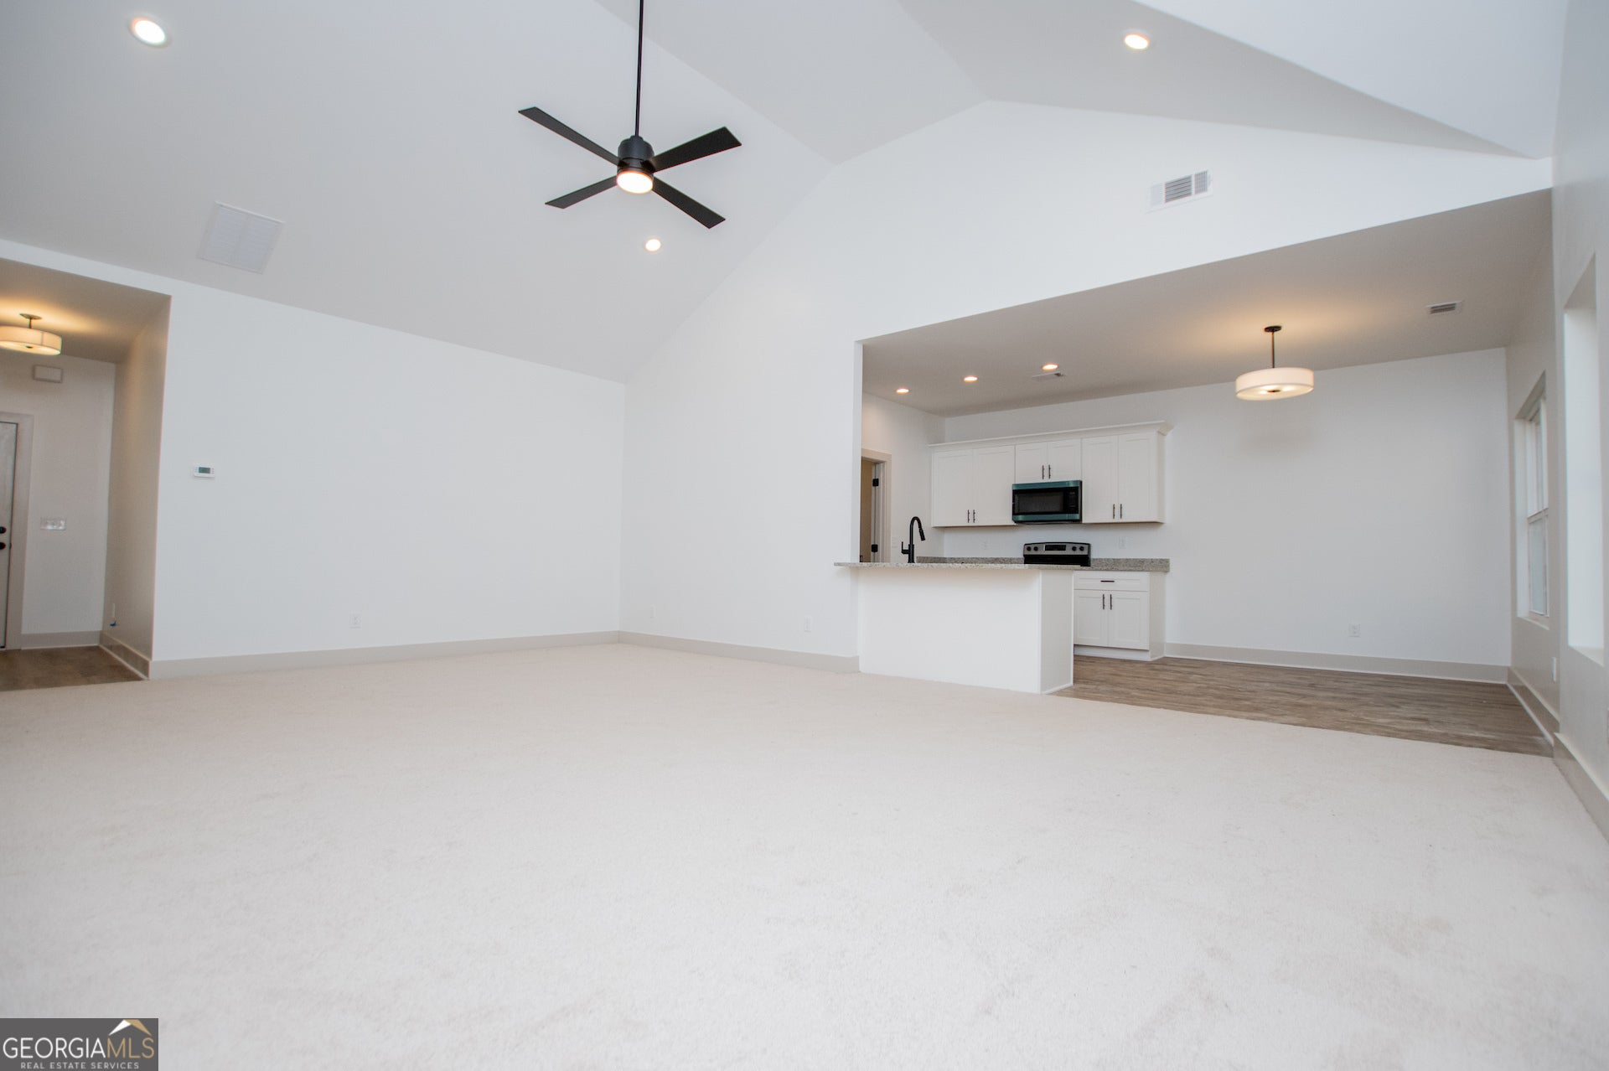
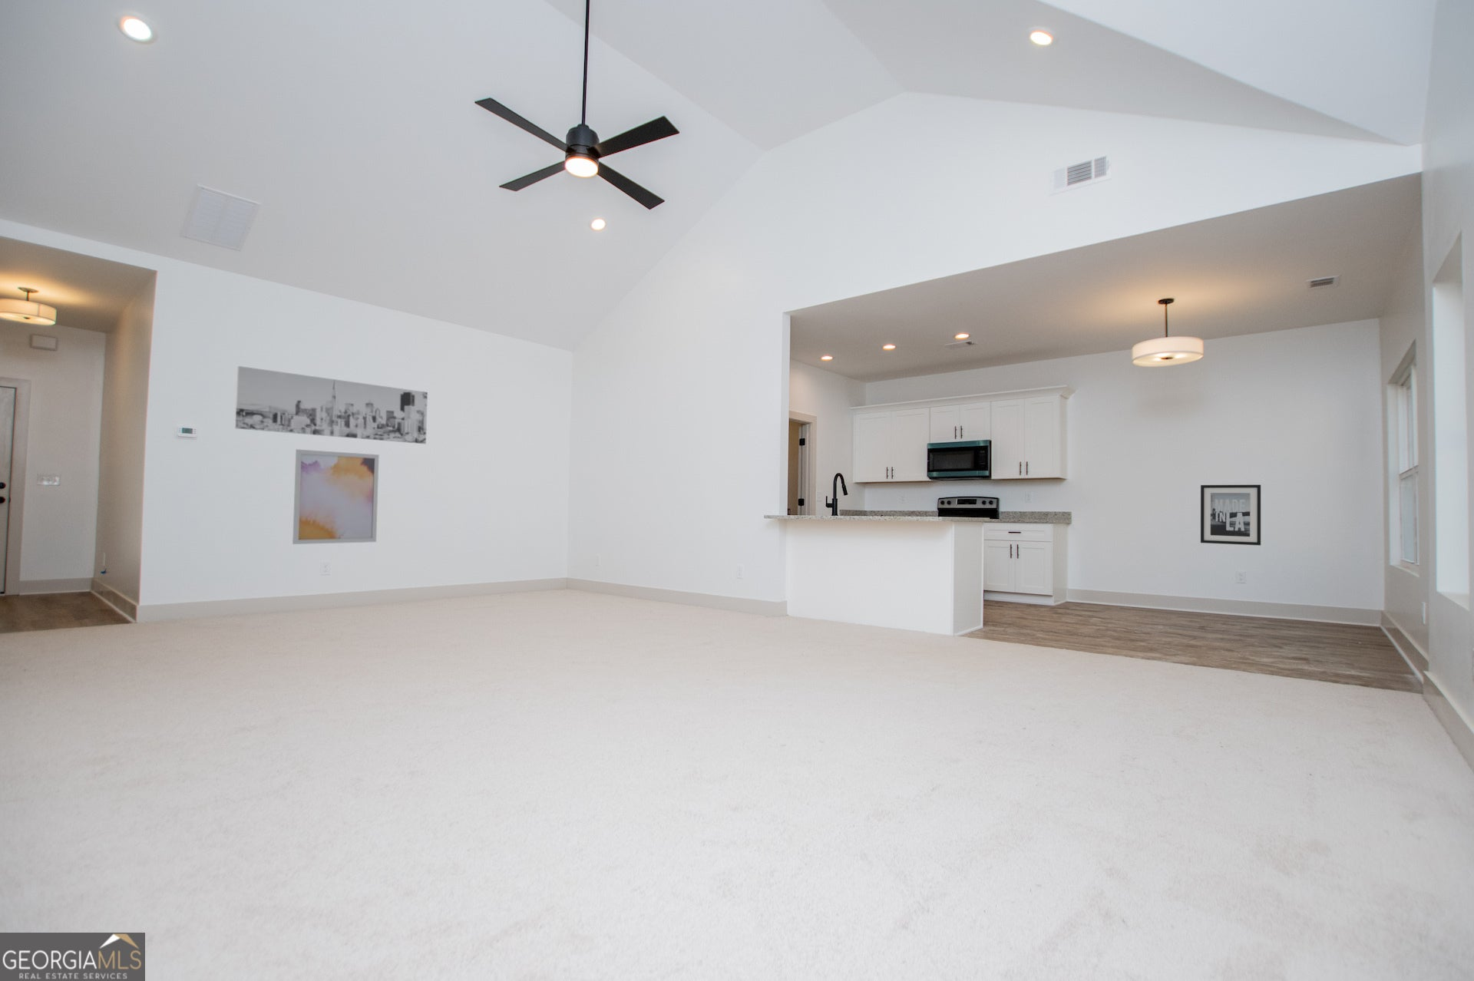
+ wall art (1230, 515)
+ wall art (341, 408)
+ wall art (337, 497)
